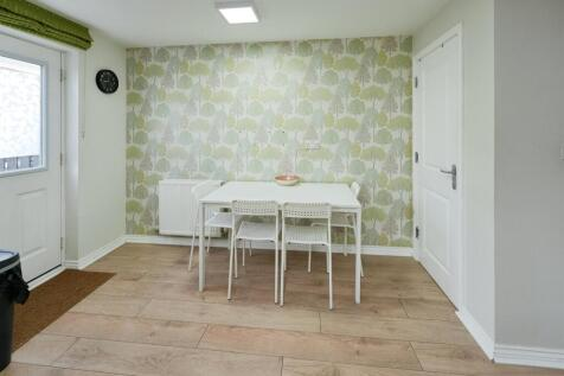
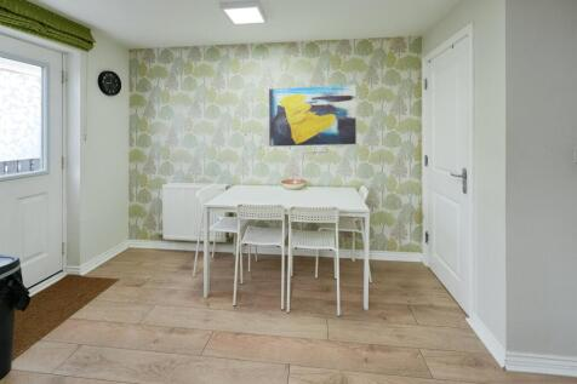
+ wall art (312, 115)
